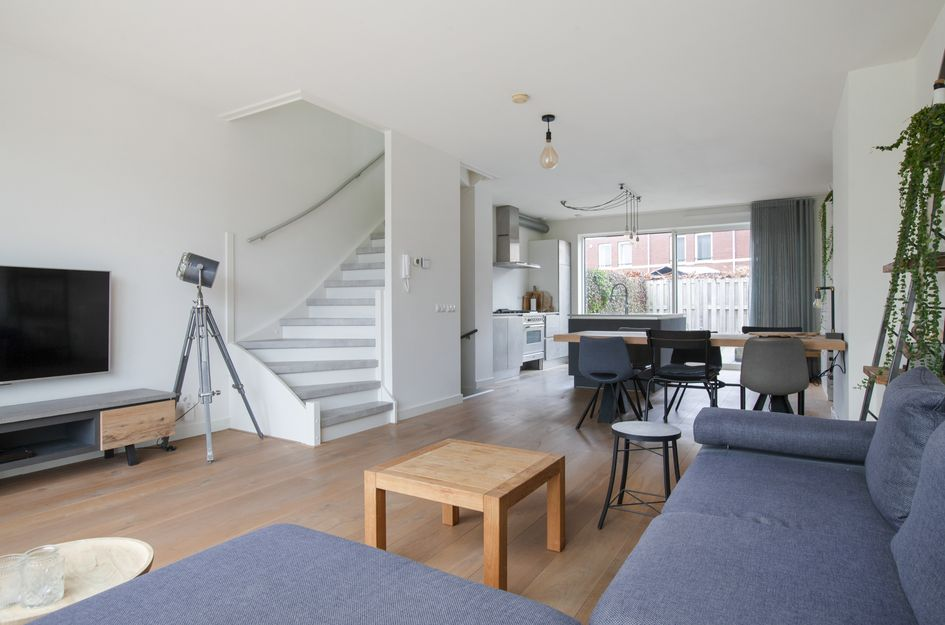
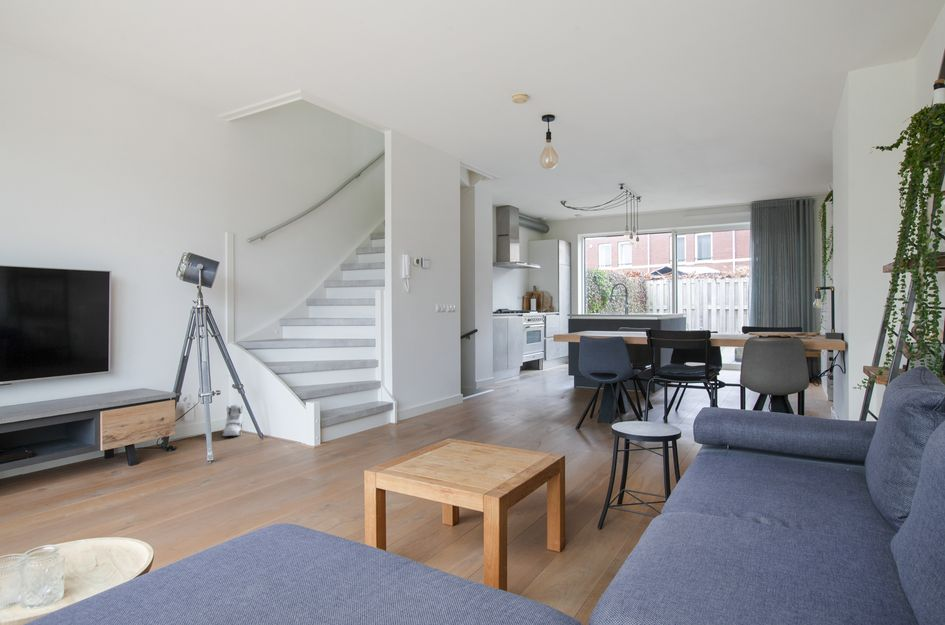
+ sneaker (233, 419)
